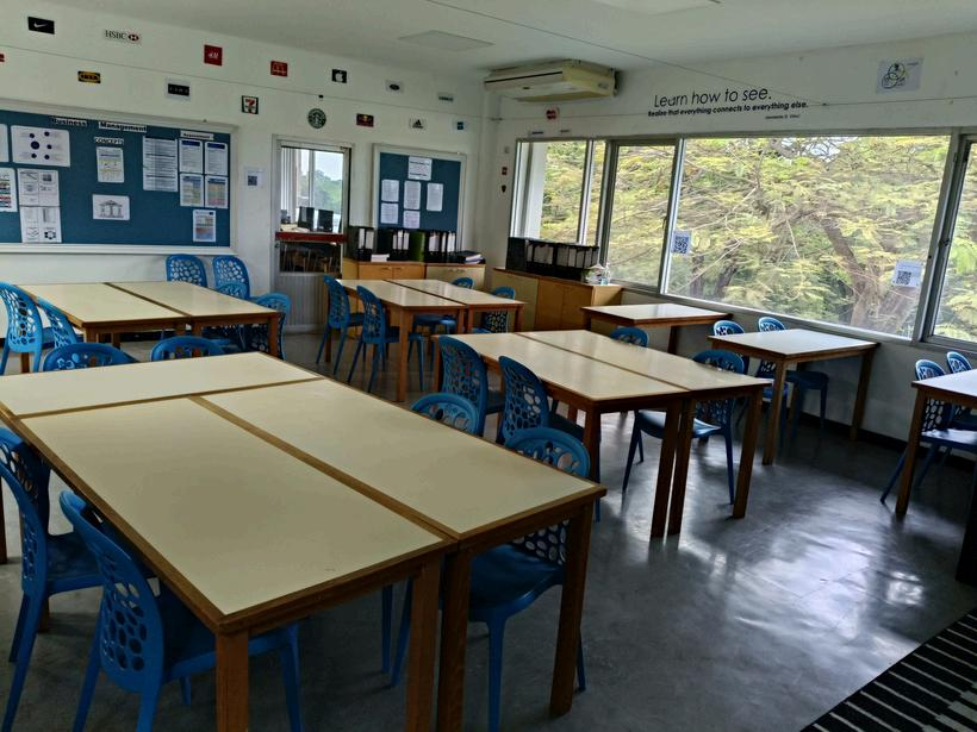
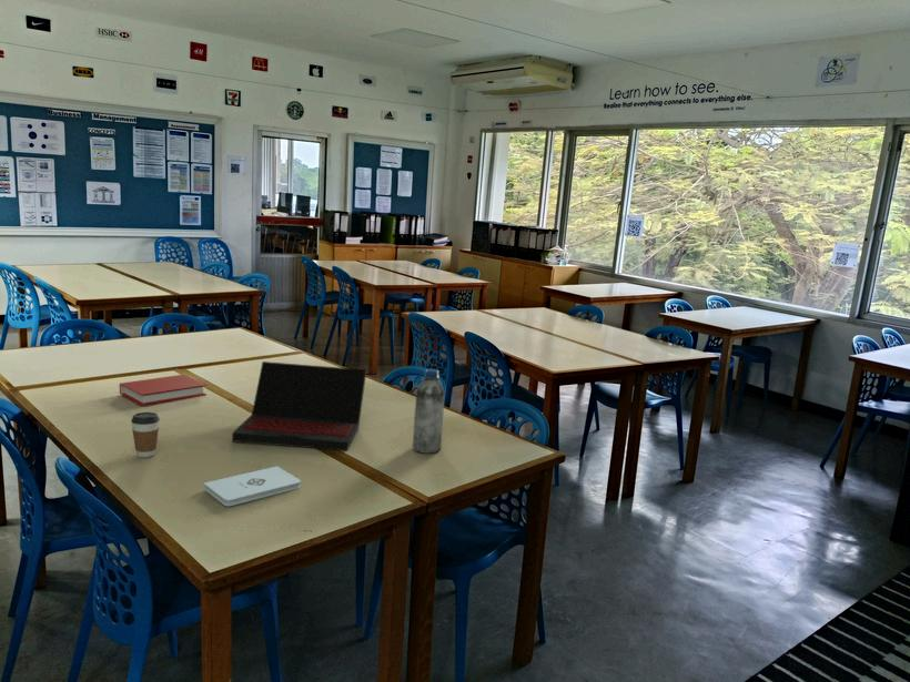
+ book (163, 389)
+ laptop (303, 403)
+ coffee cup (145, 435)
+ water bottle (428, 409)
+ notepad (253, 485)
